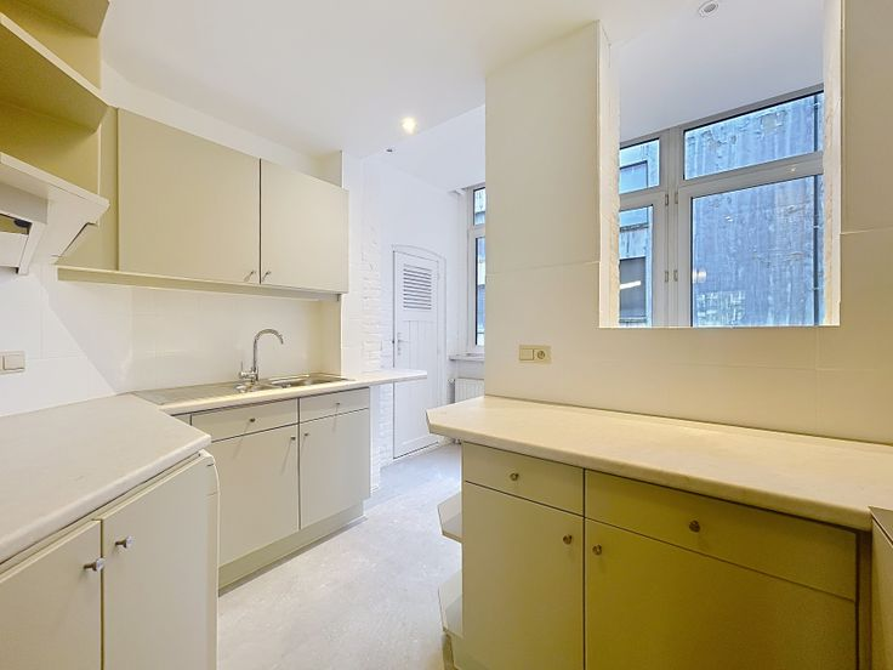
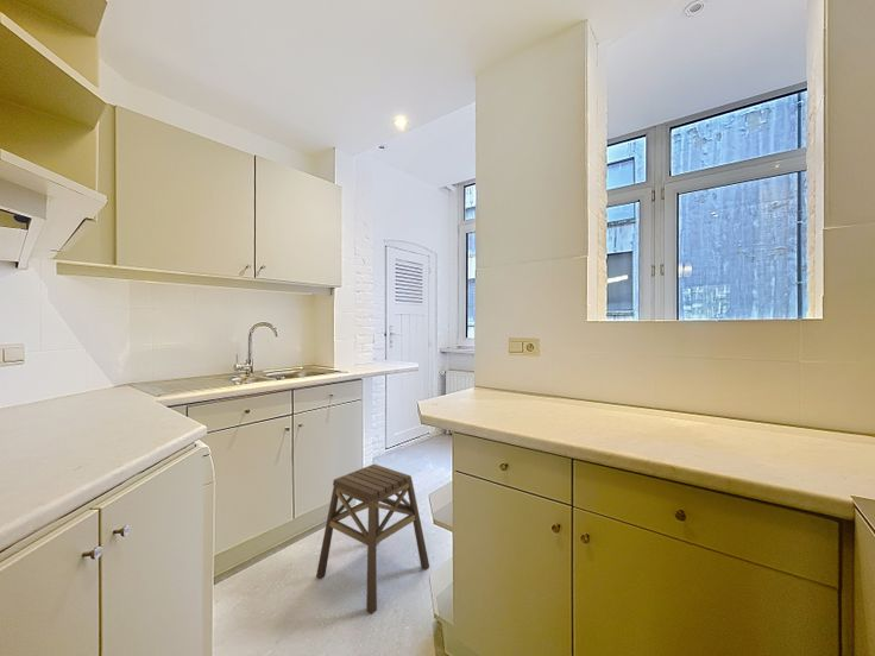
+ stool (373, 524)
